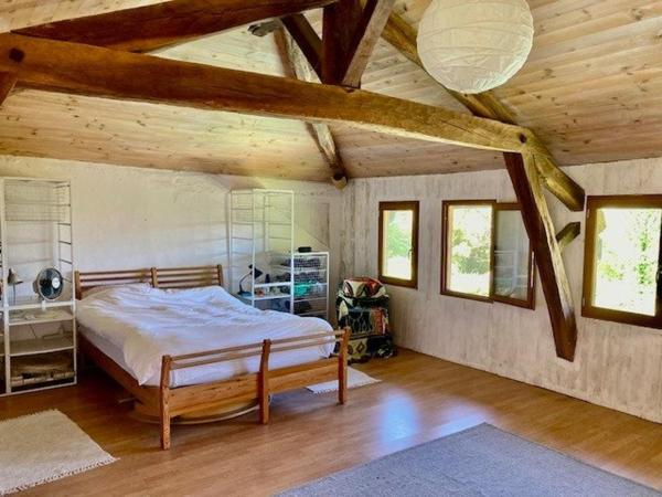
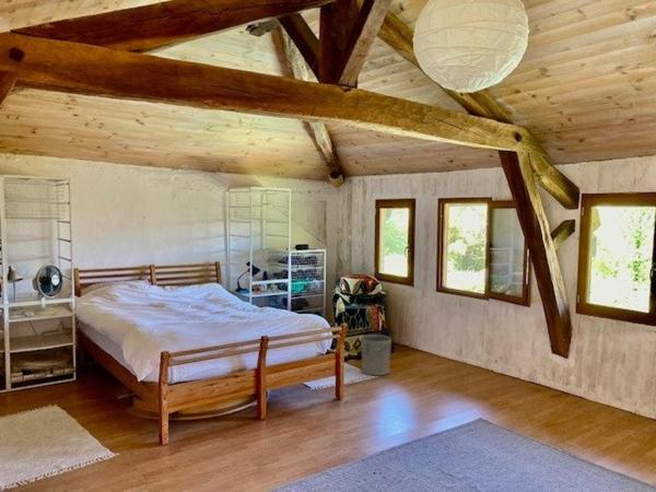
+ waste bin (375, 354)
